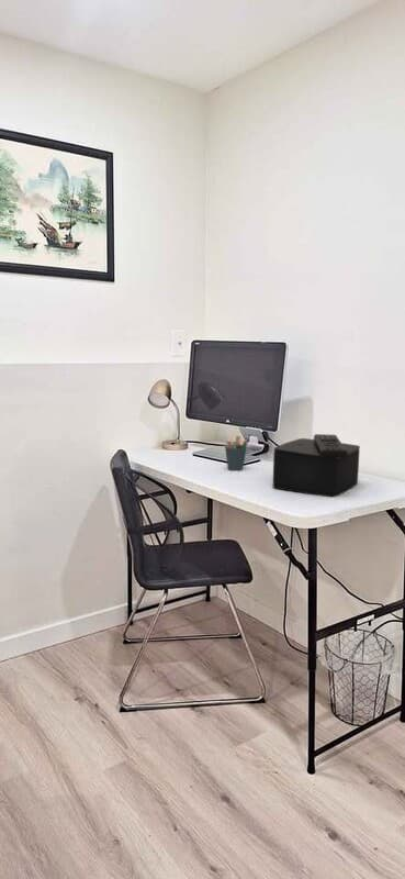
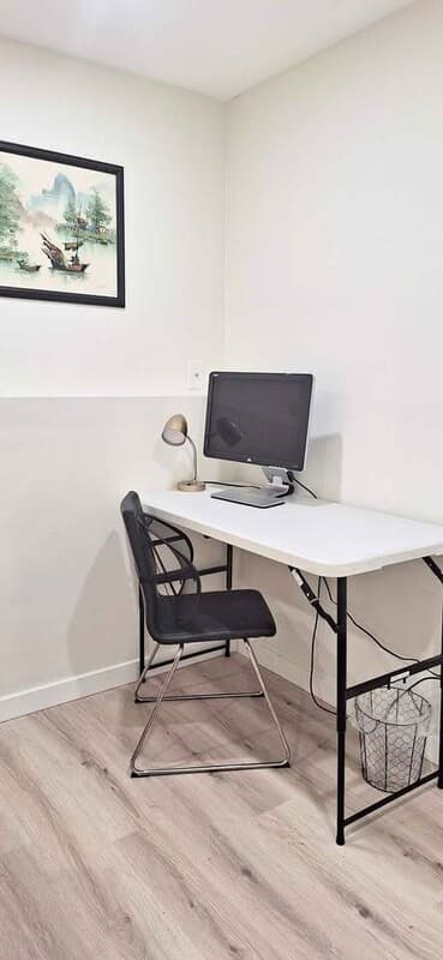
- speaker (319, 463)
- pen holder (235, 452)
